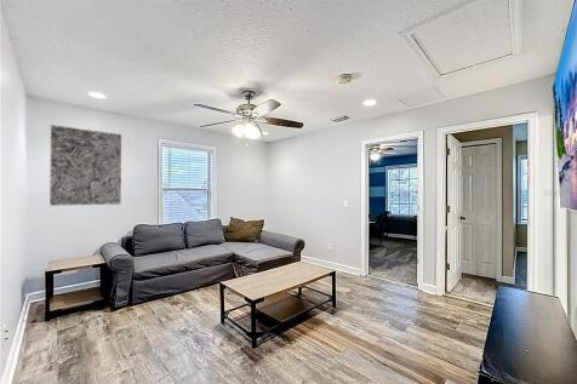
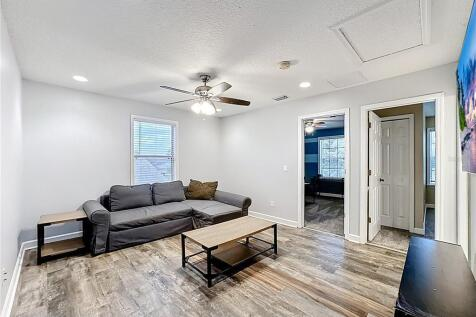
- wall art (87, 167)
